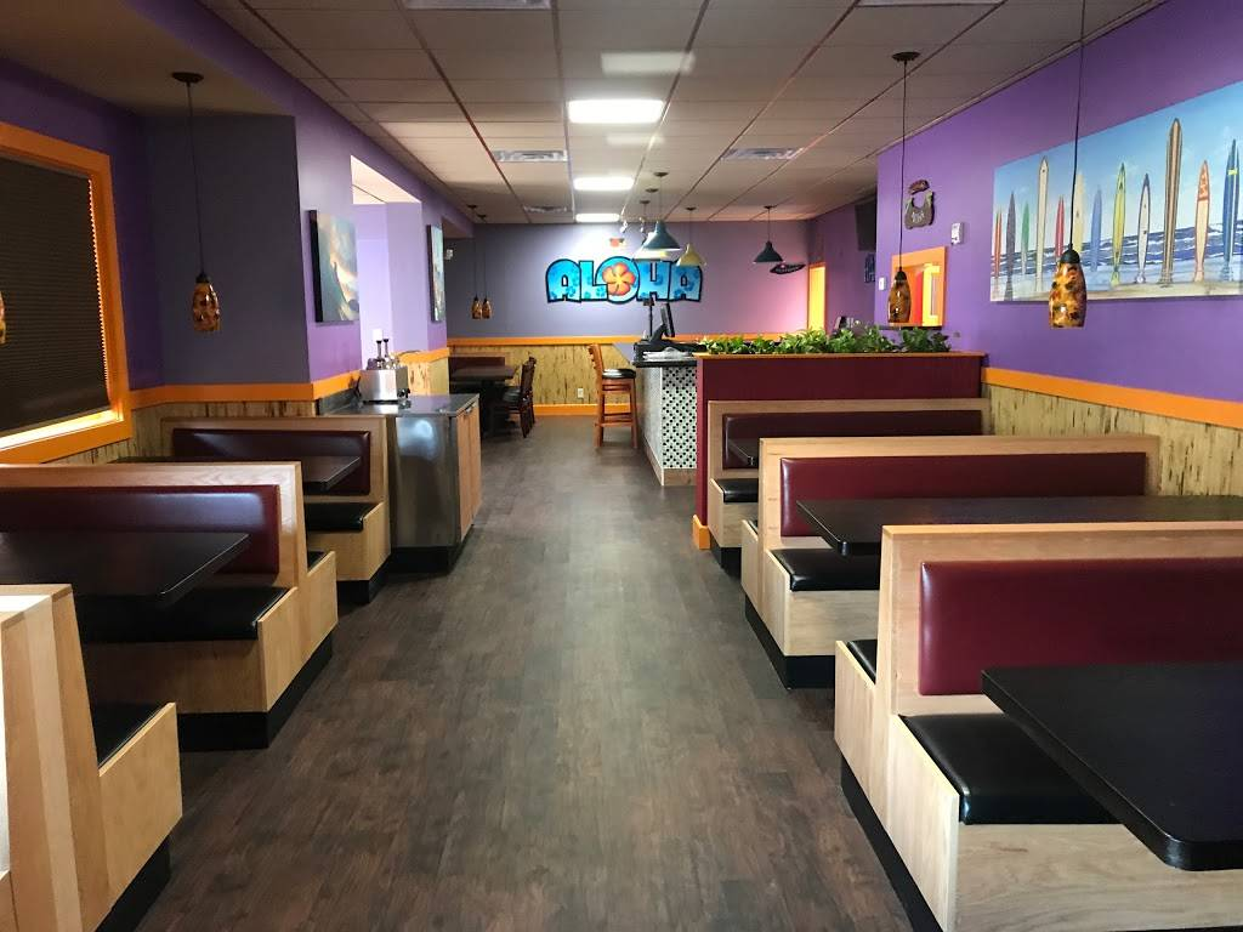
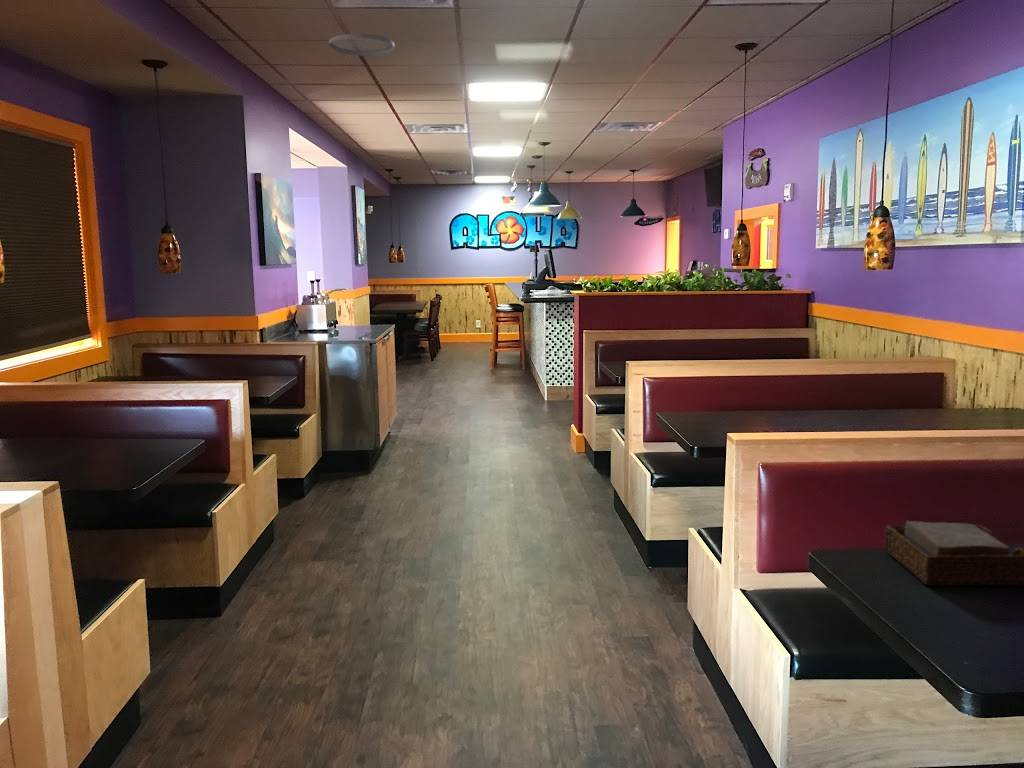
+ napkin holder (954, 549)
+ ceiling vent (362, 45)
